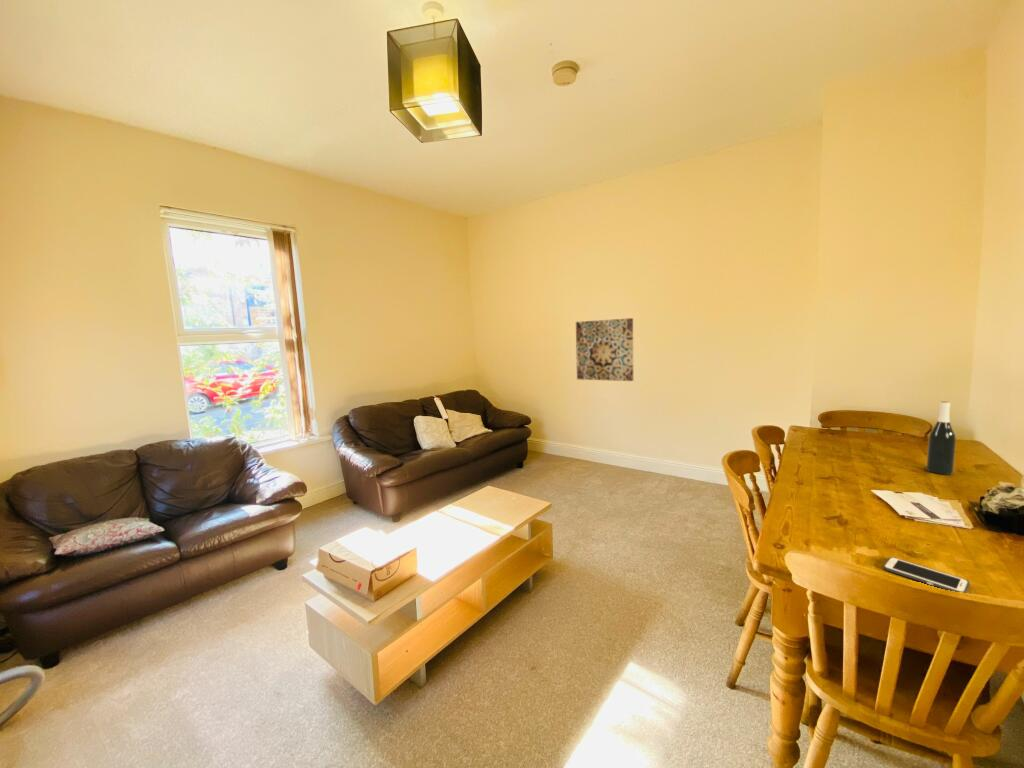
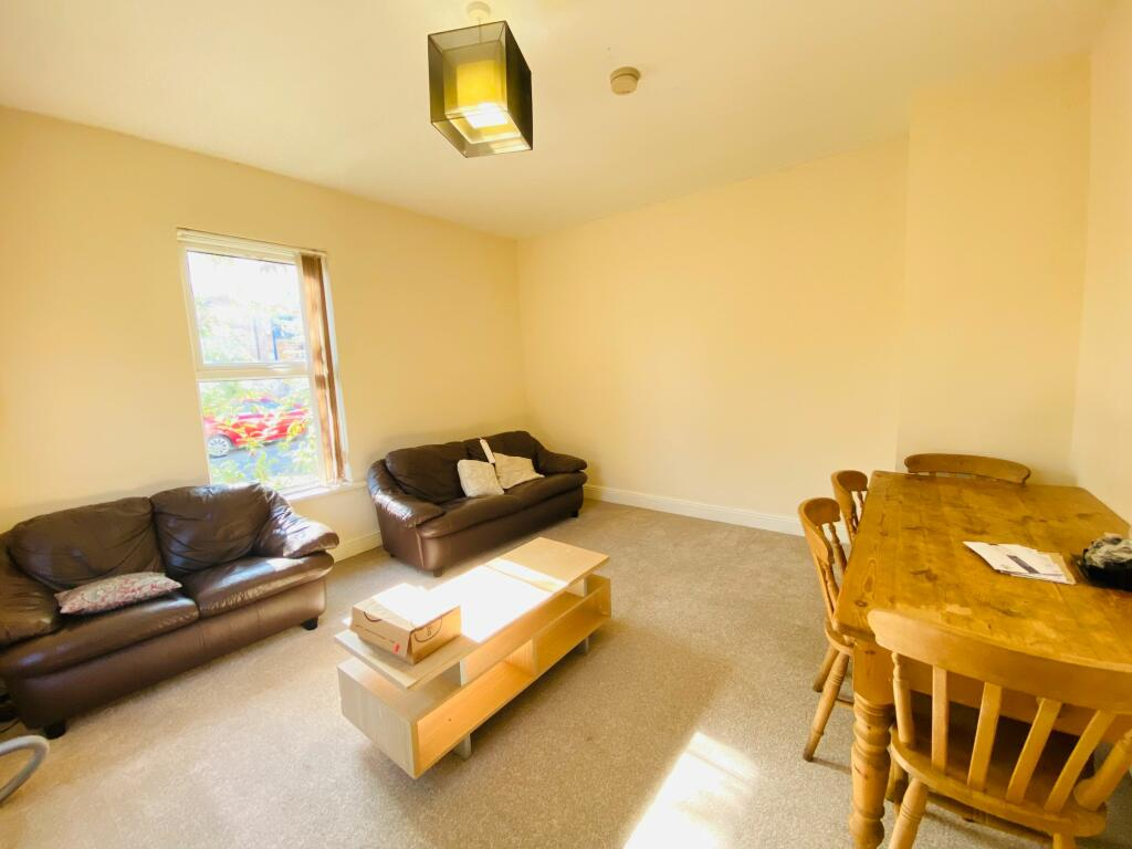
- wine bottle (942, 437)
- wall art (603, 350)
- cell phone (924, 574)
